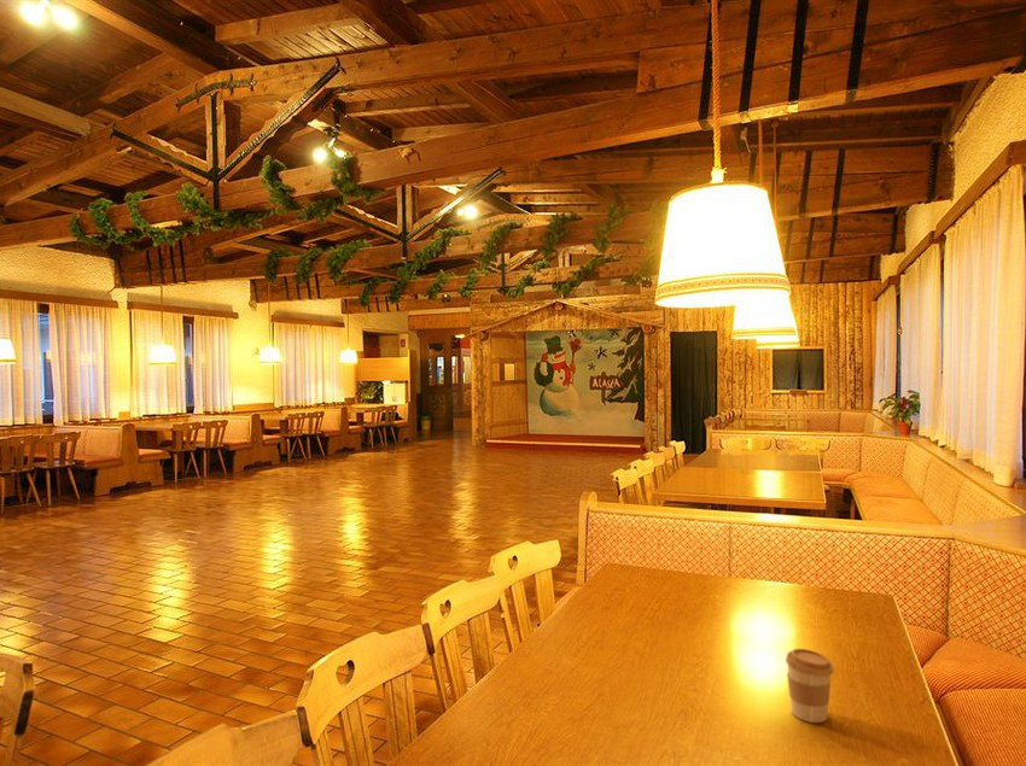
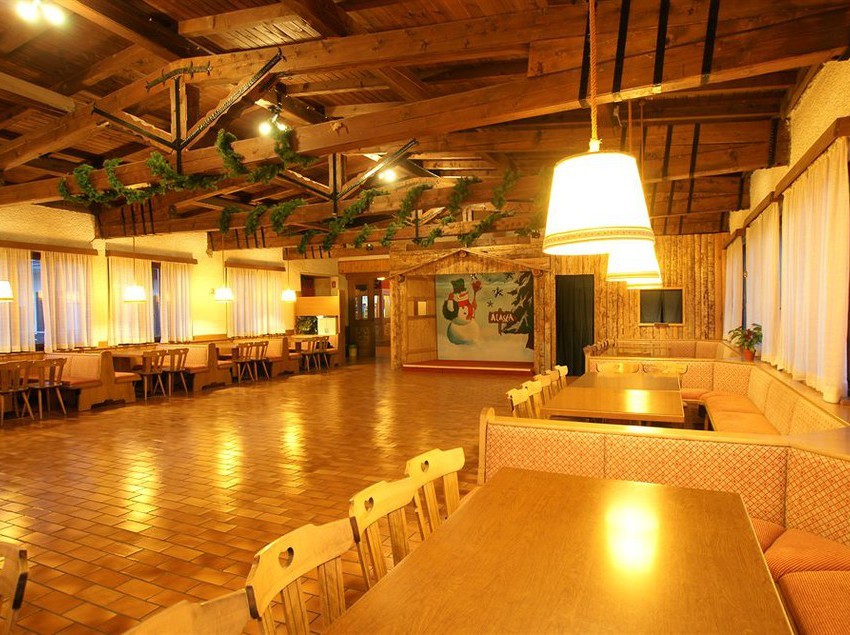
- coffee cup (809, 684)
